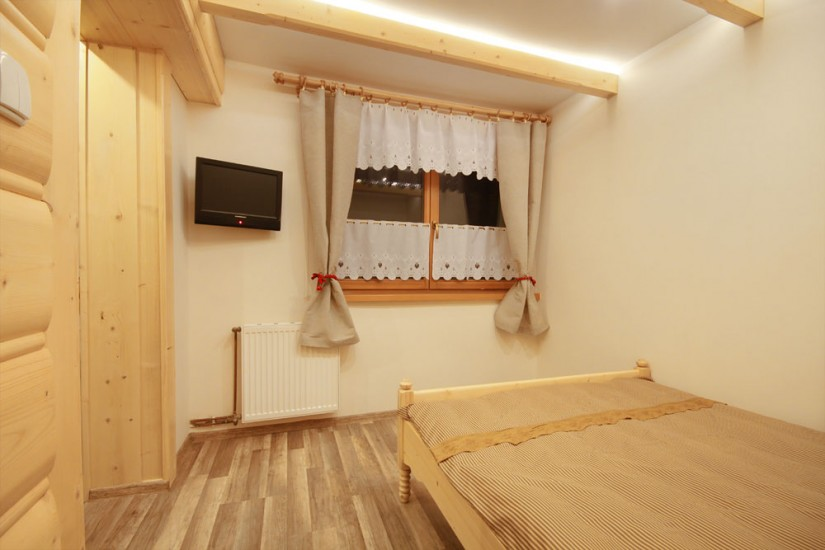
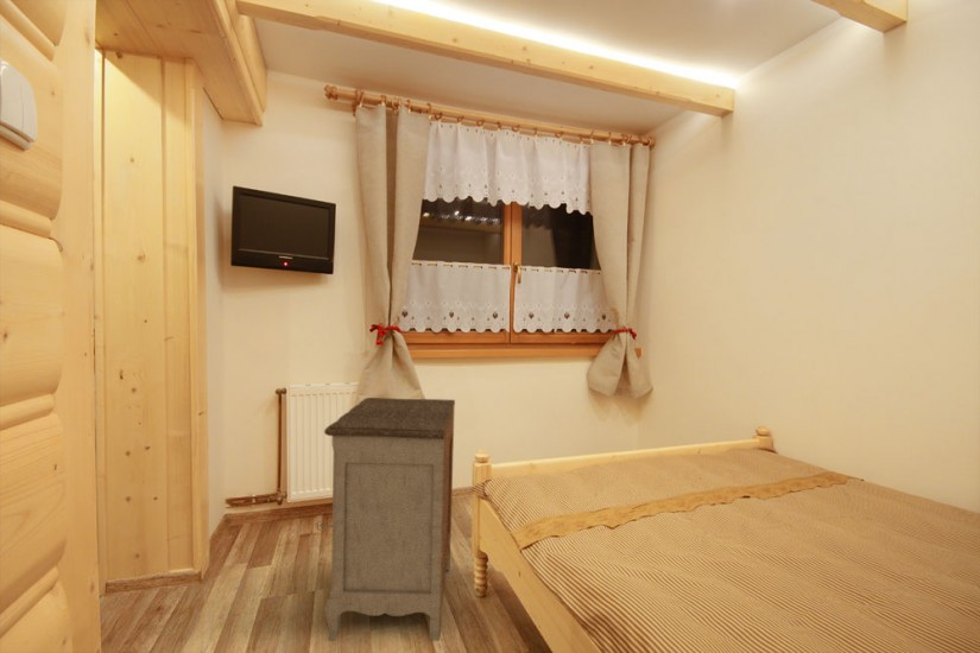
+ nightstand (390, 505)
